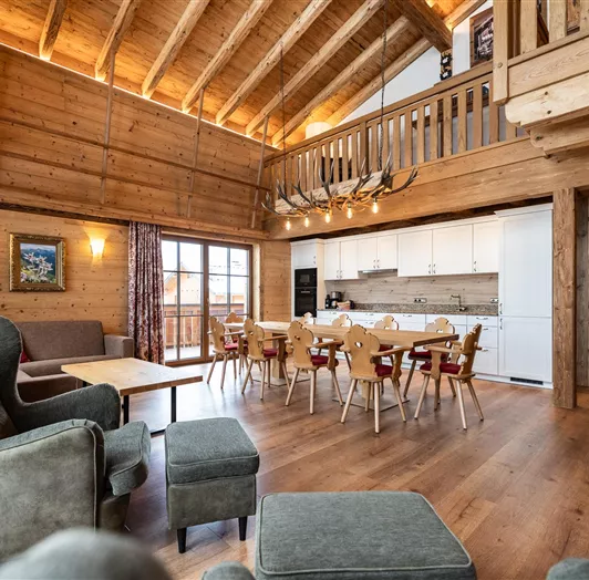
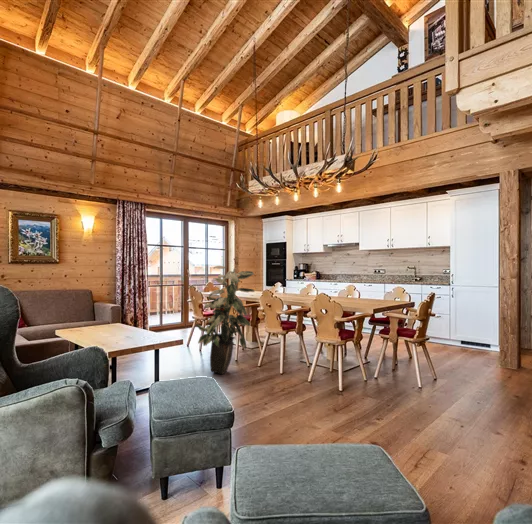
+ indoor plant (225, 318)
